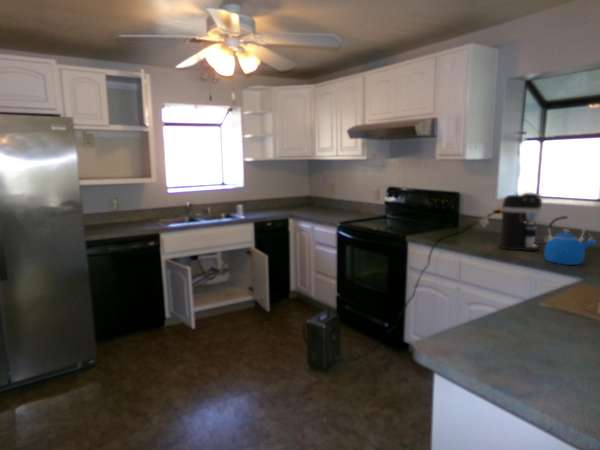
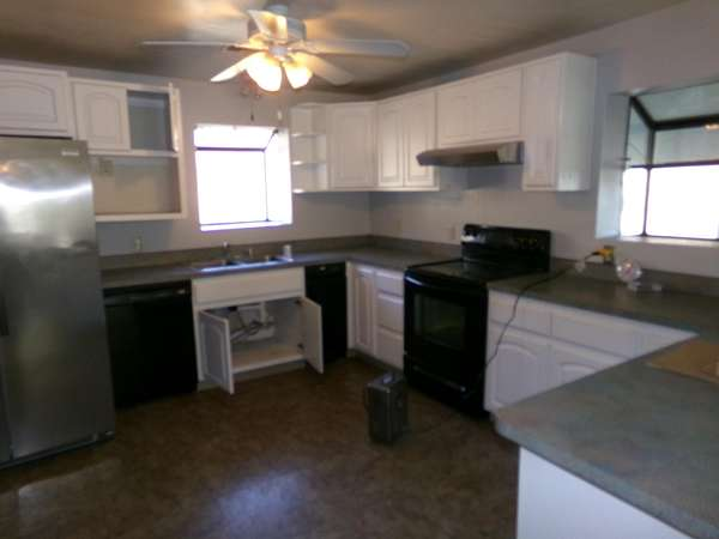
- coffee maker (520, 220)
- kettle (570, 239)
